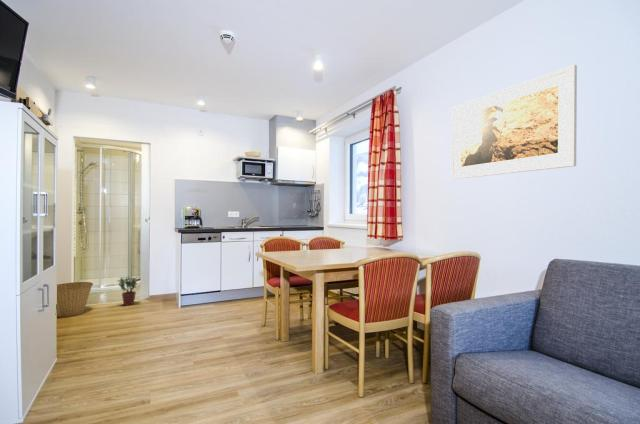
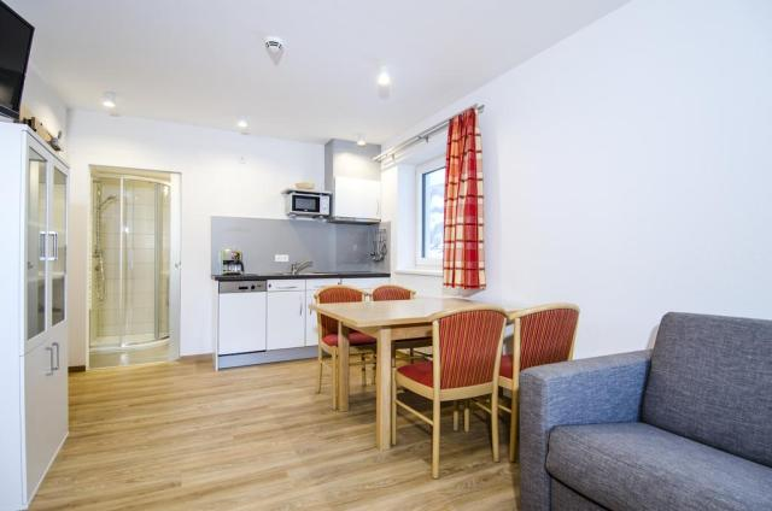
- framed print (503, 131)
- basket (70, 299)
- potted plant (127, 289)
